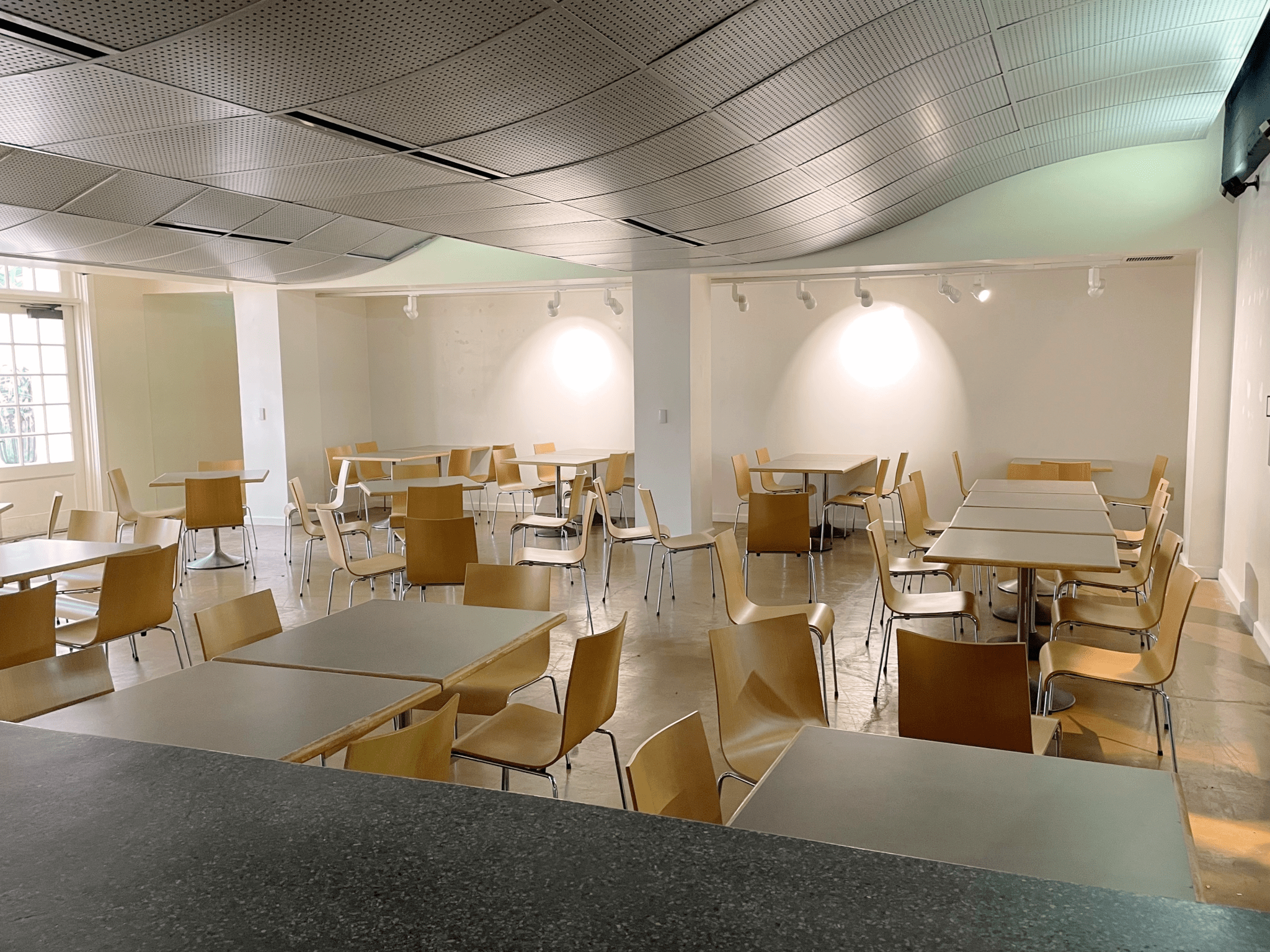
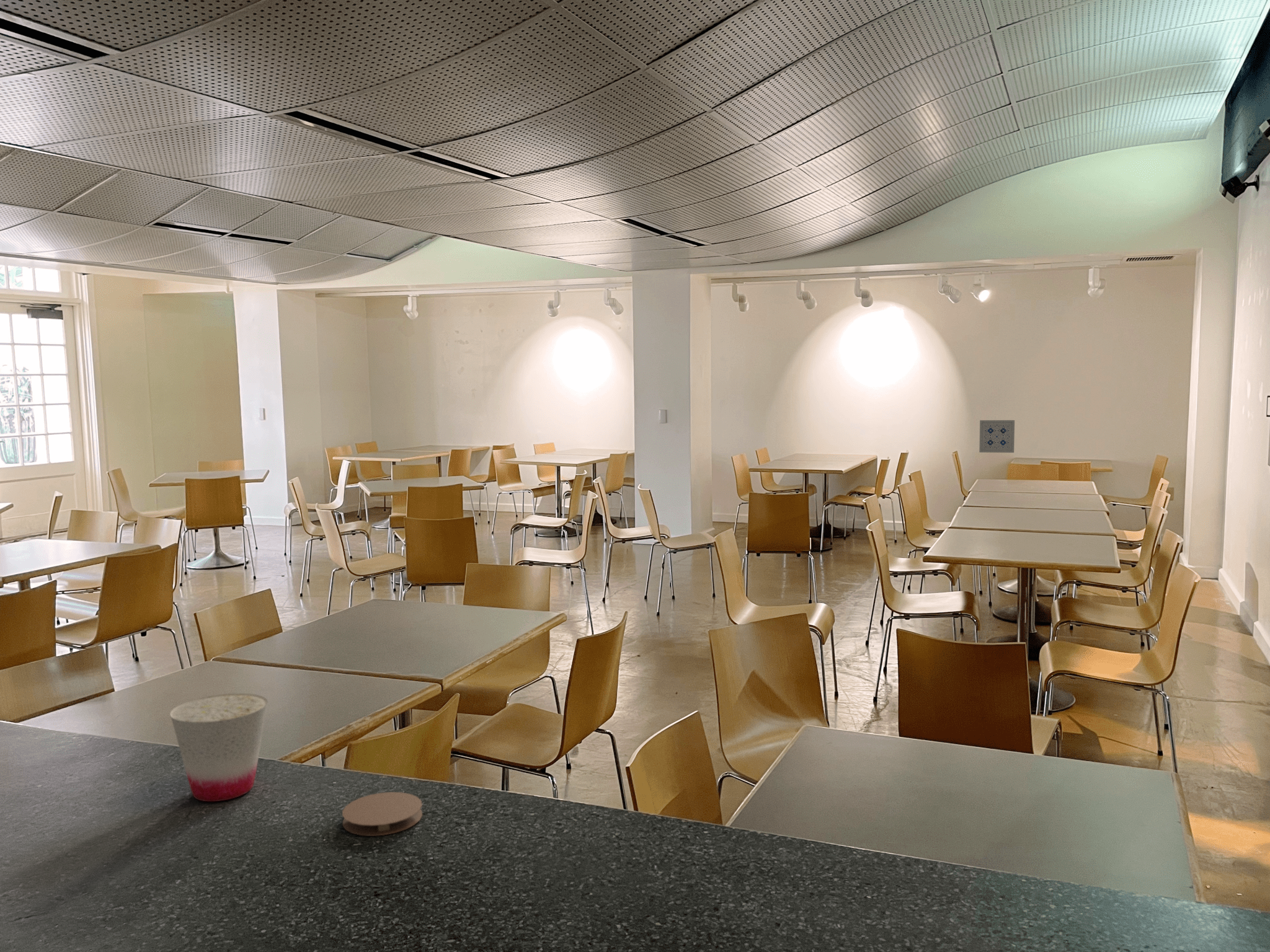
+ cup (221, 749)
+ wall art (997, 436)
+ coaster (383, 813)
